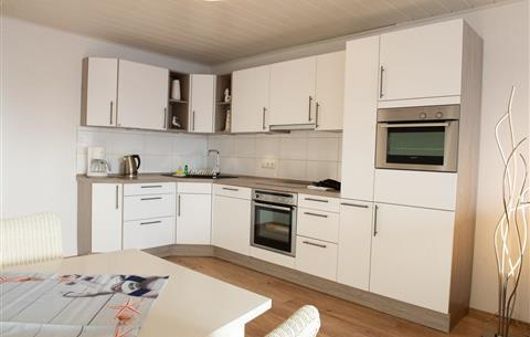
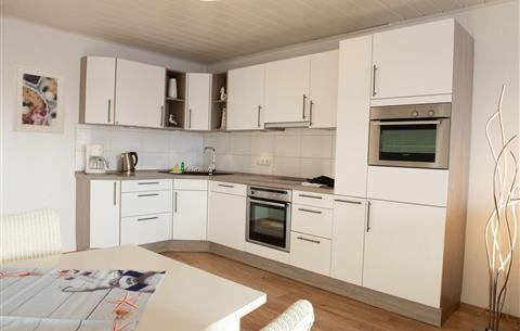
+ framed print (39, 100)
